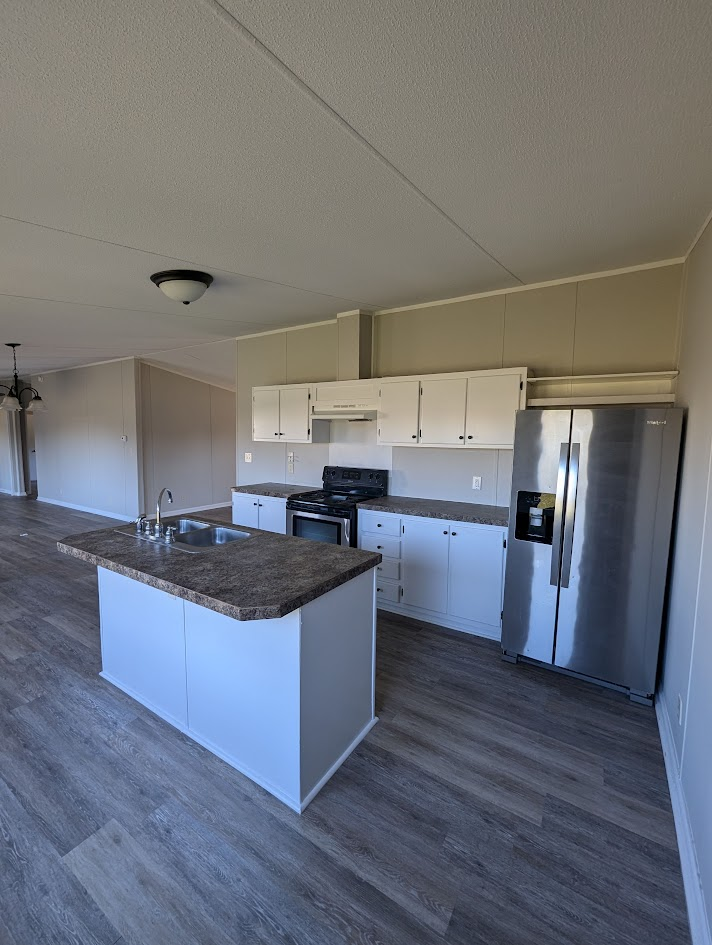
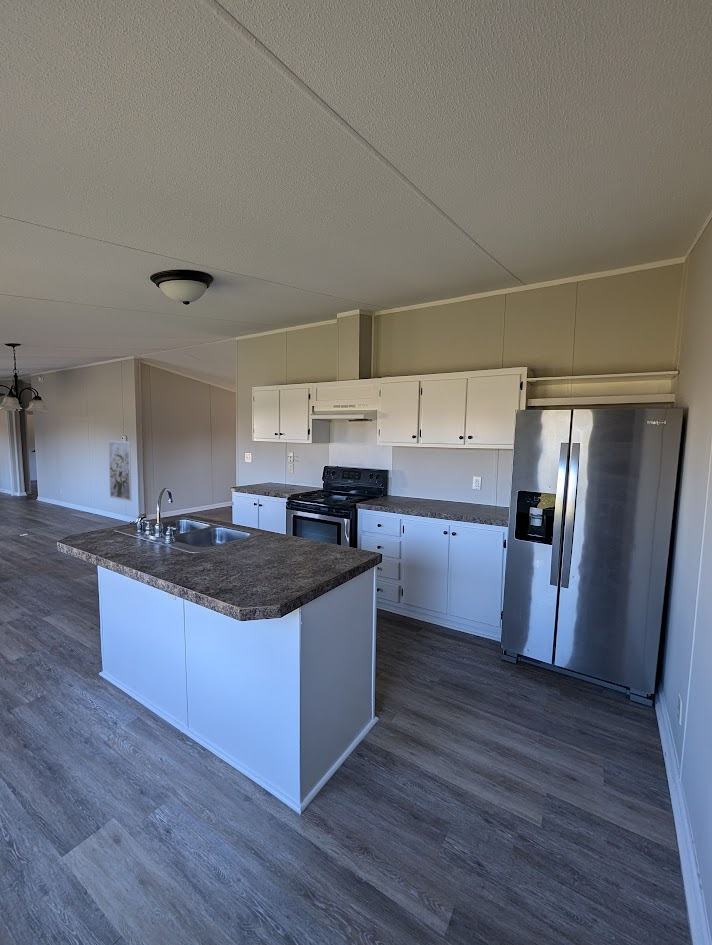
+ wall art (119, 470)
